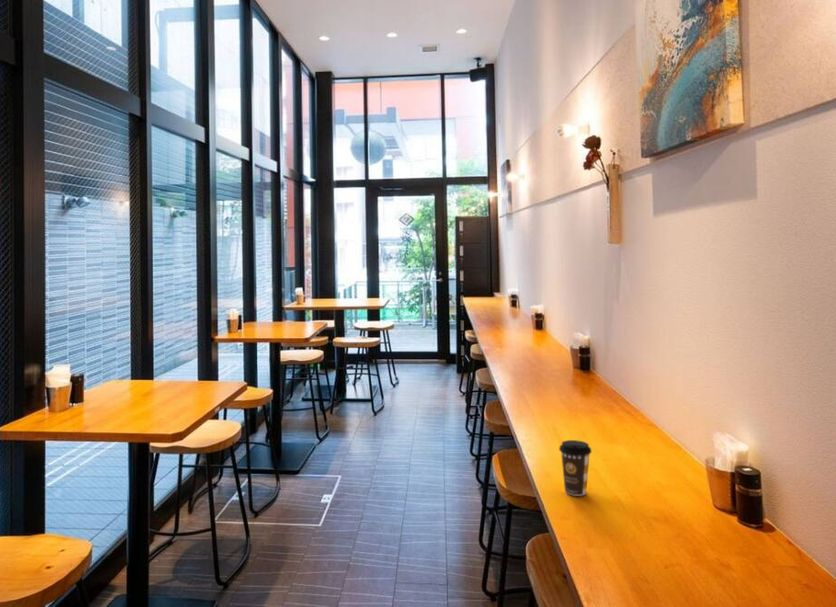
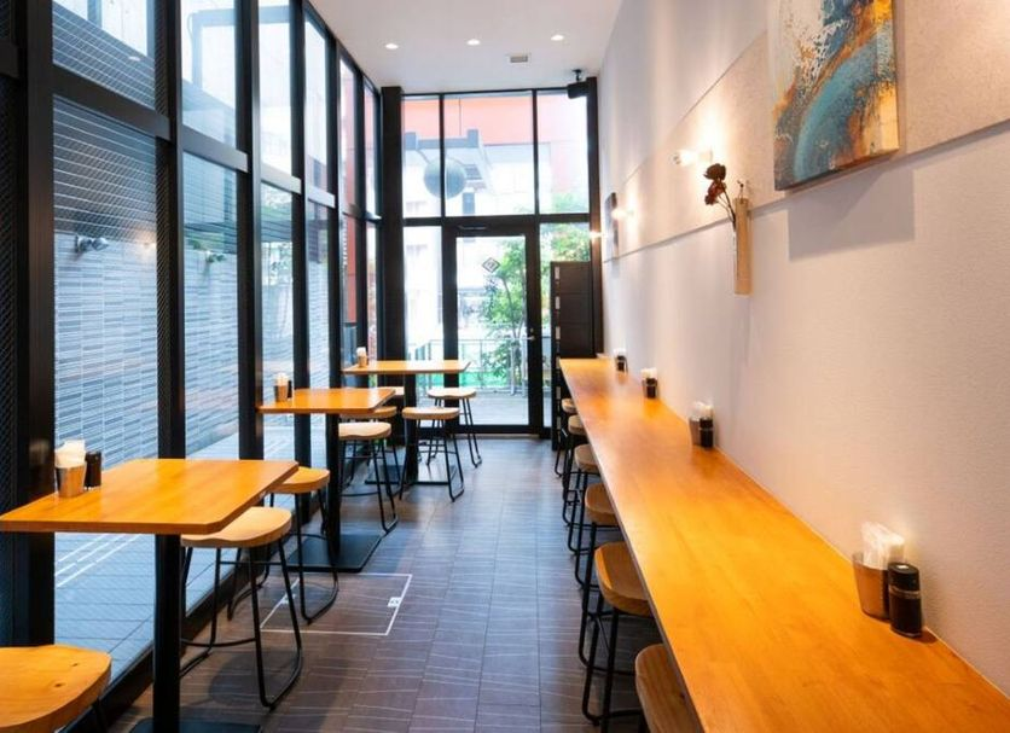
- coffee cup (575, 467)
